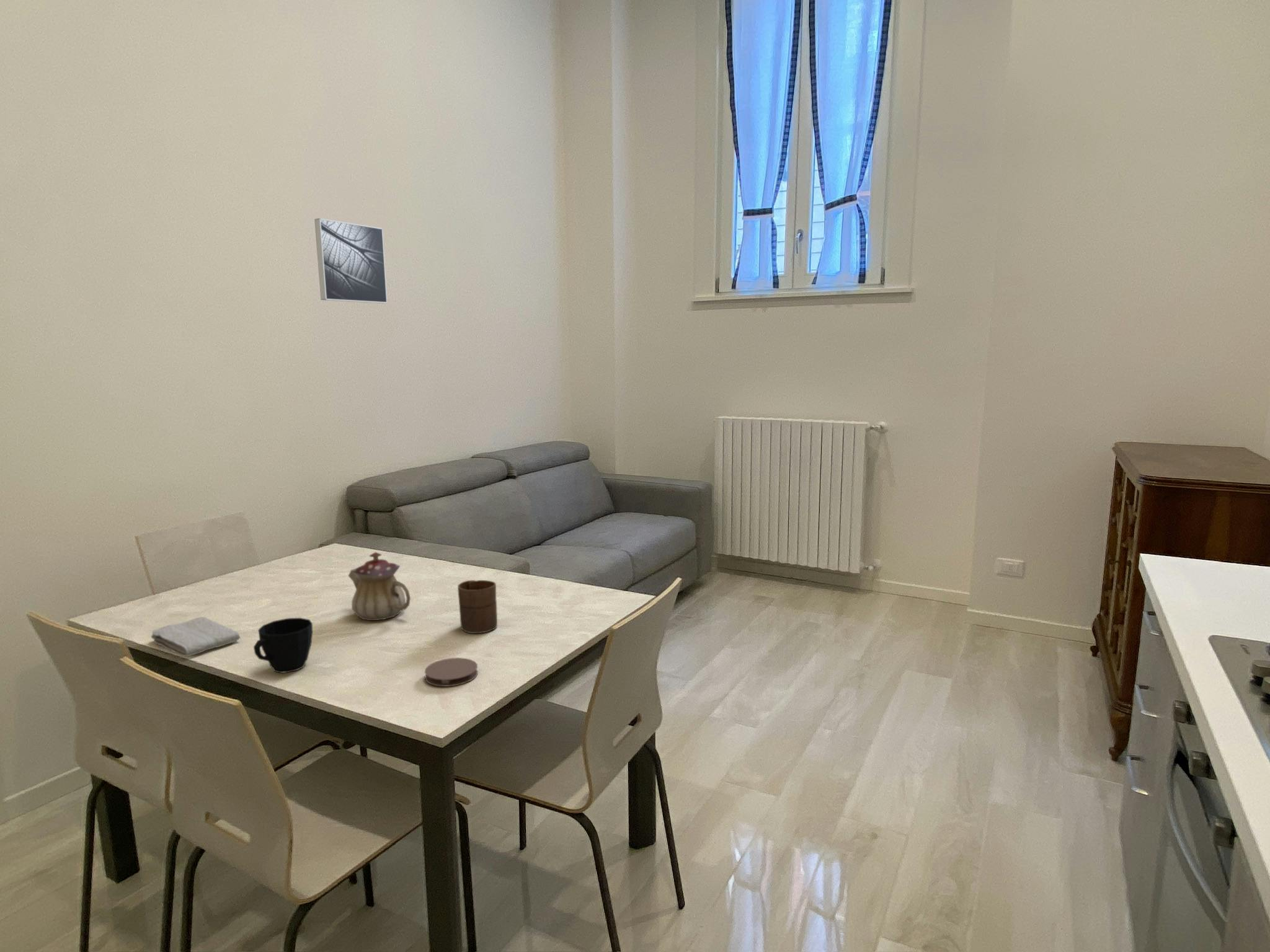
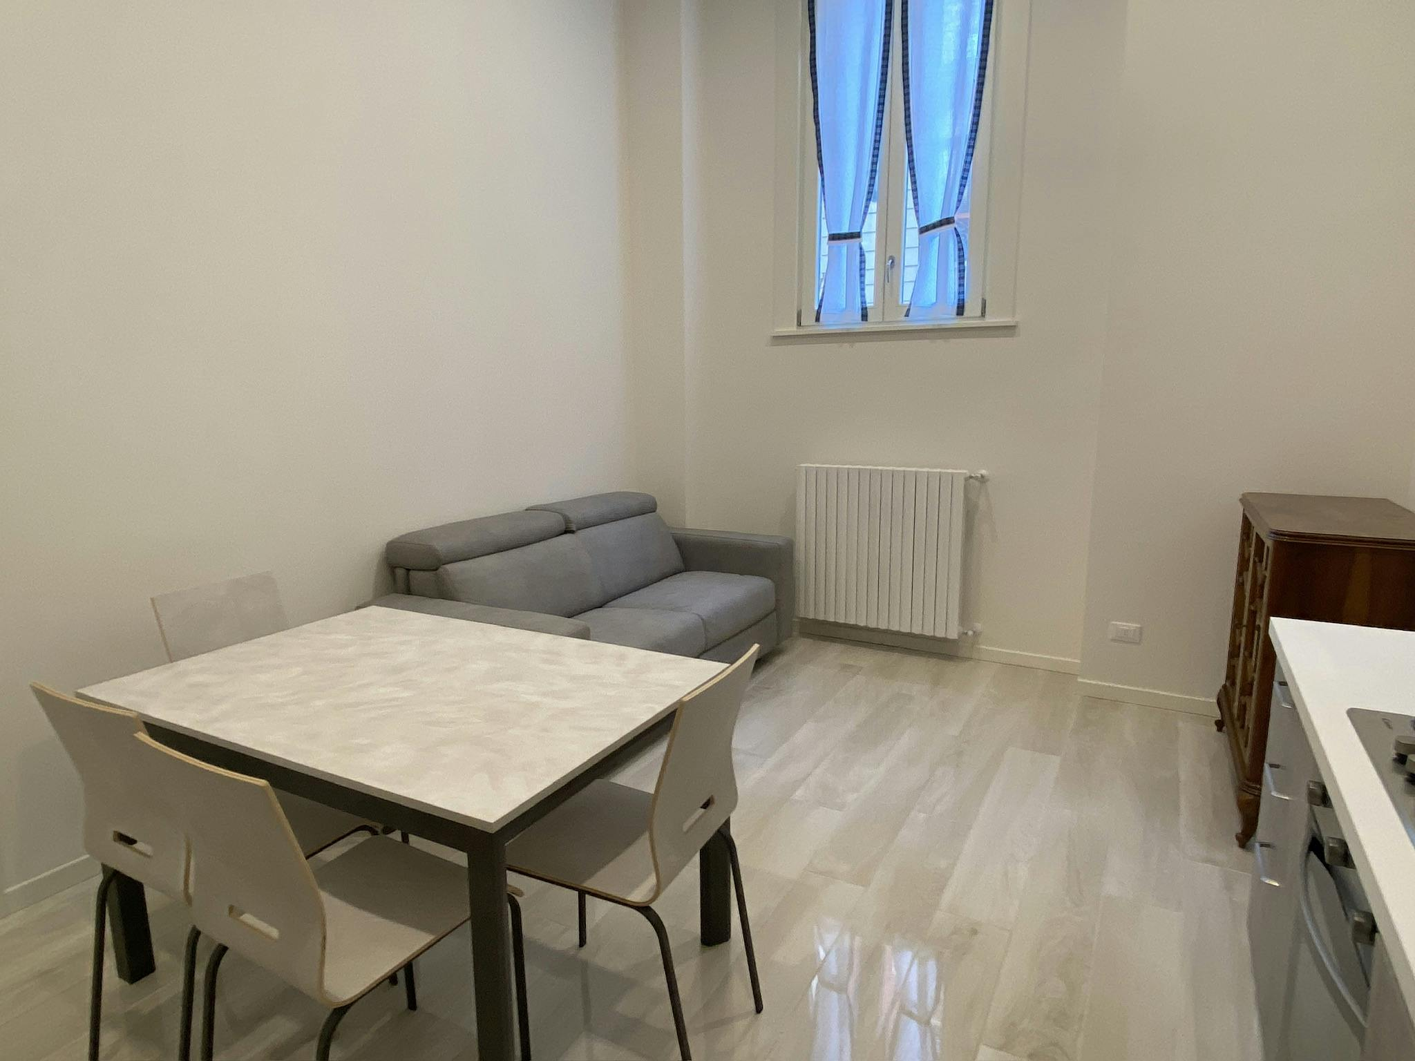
- cup (283, 647)
- teapot (380, 583)
- washcloth (194, 635)
- cup (477, 605)
- coaster (451, 671)
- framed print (352, 263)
